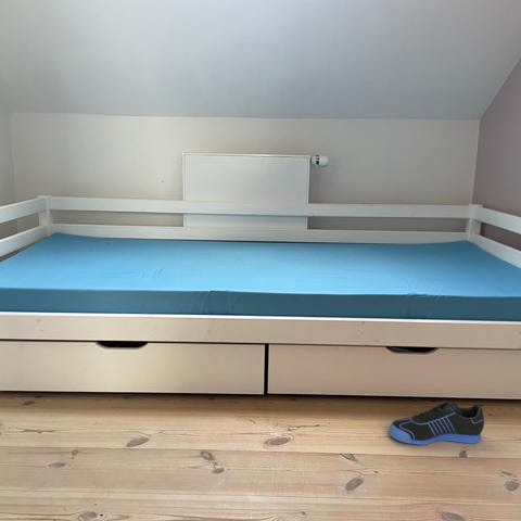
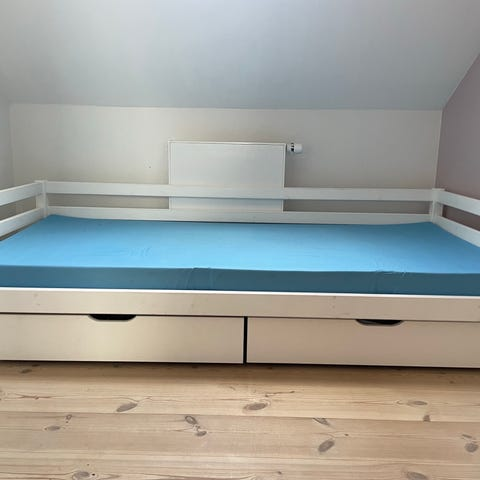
- sneaker (436, 420)
